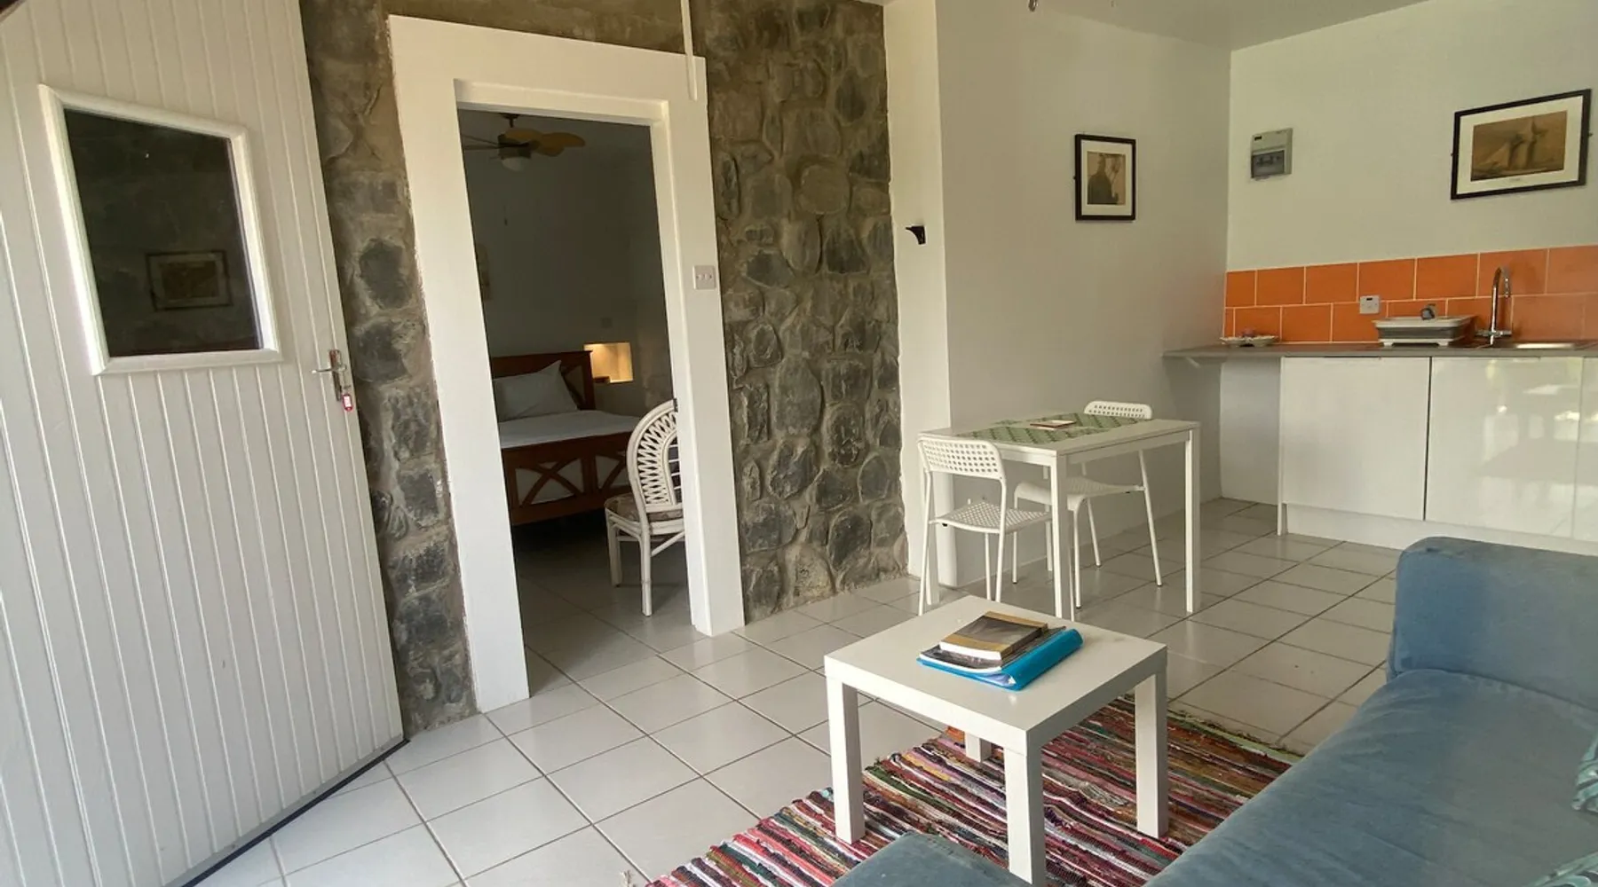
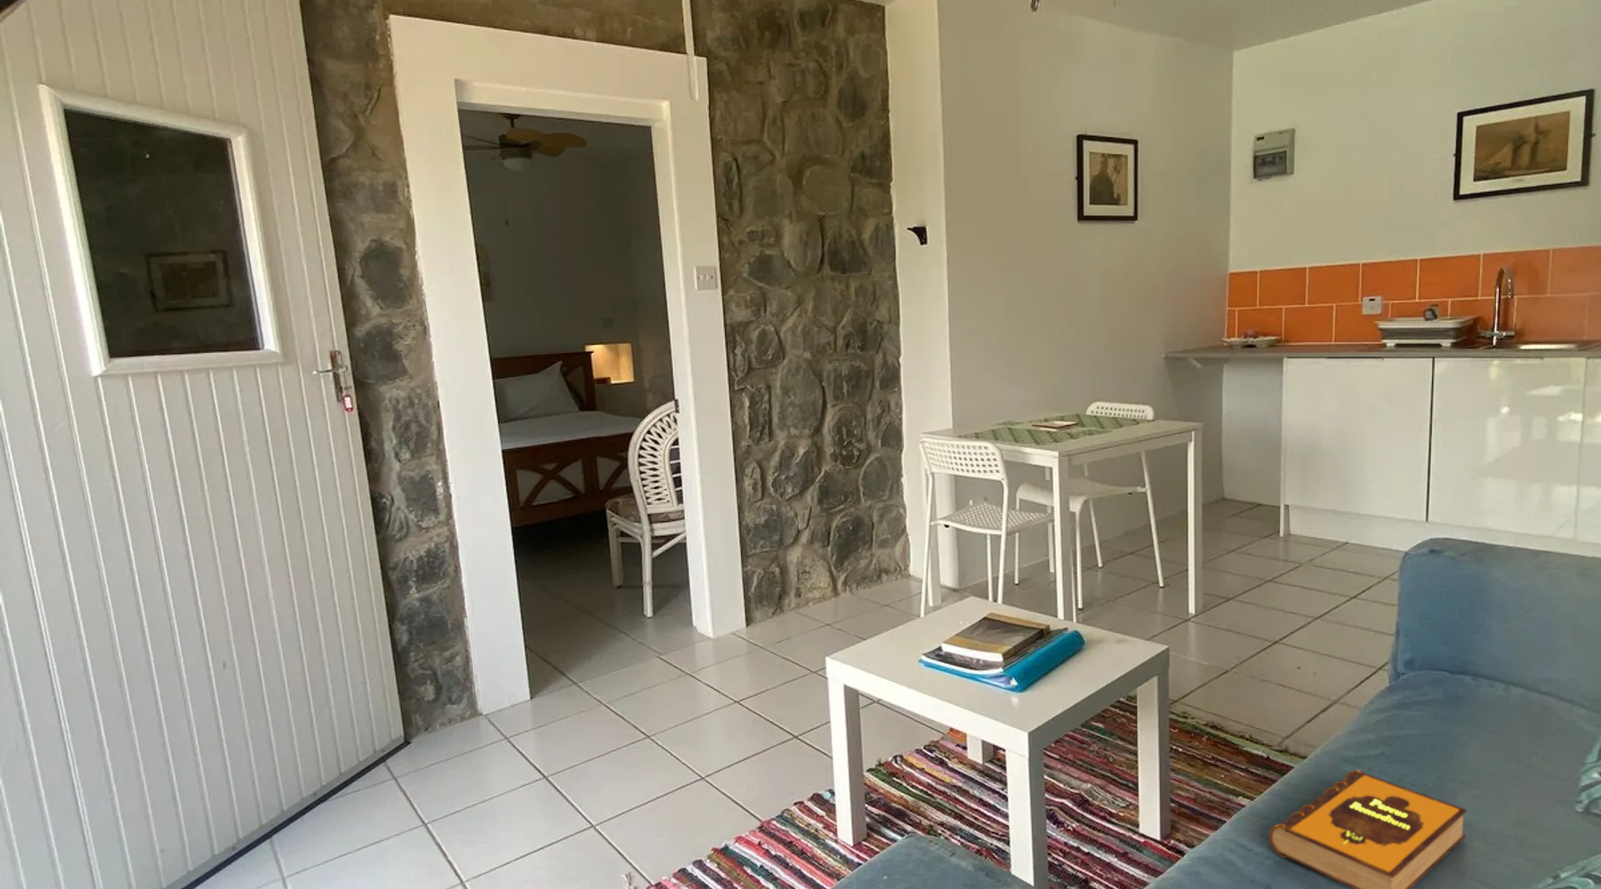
+ hardback book (1367, 830)
